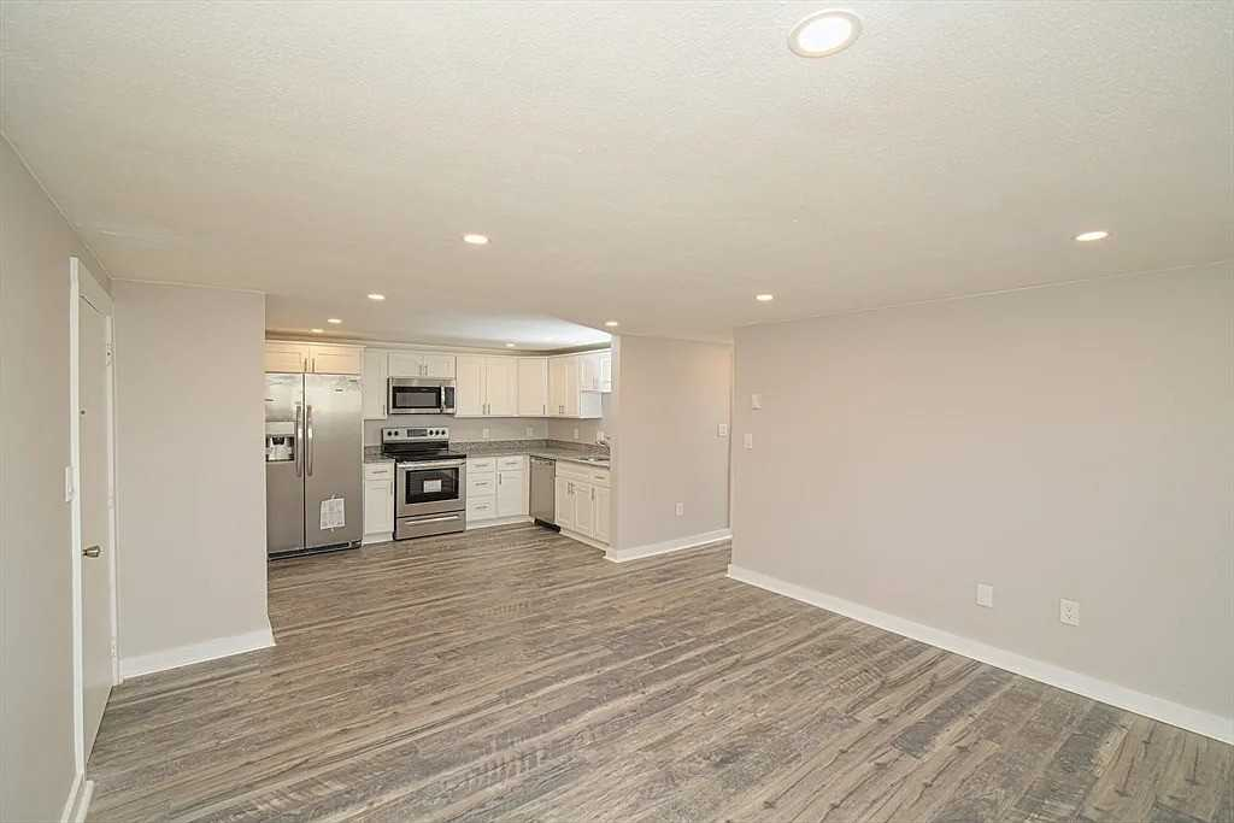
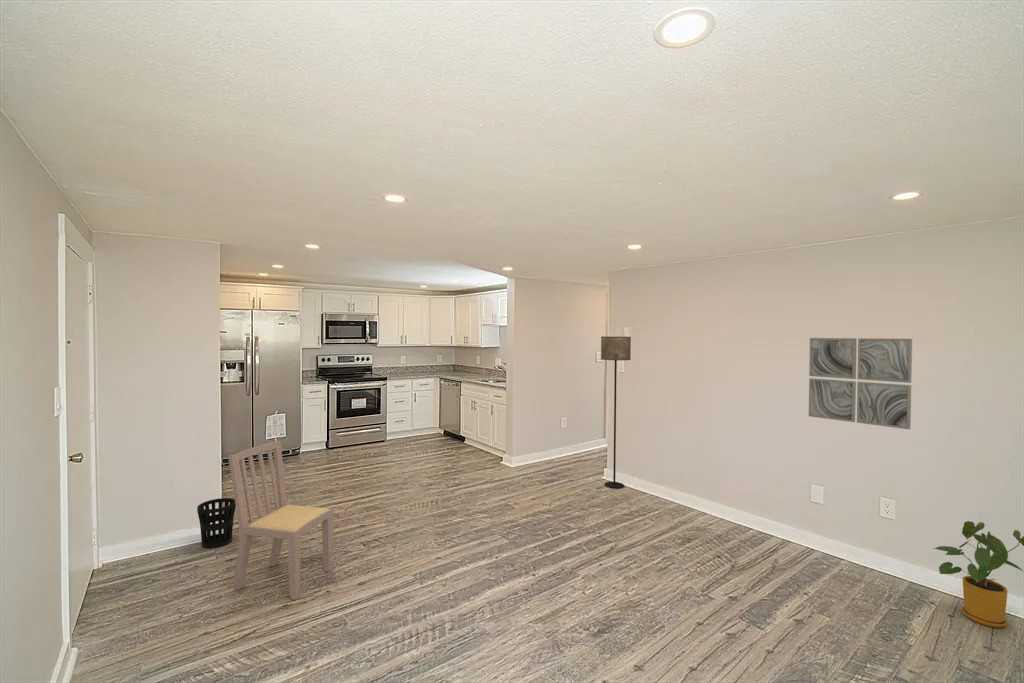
+ wall art (855, 381)
+ house plant (981, 573)
+ dining chair (283, 514)
+ floor lamp (615, 411)
+ wastebasket (217, 523)
